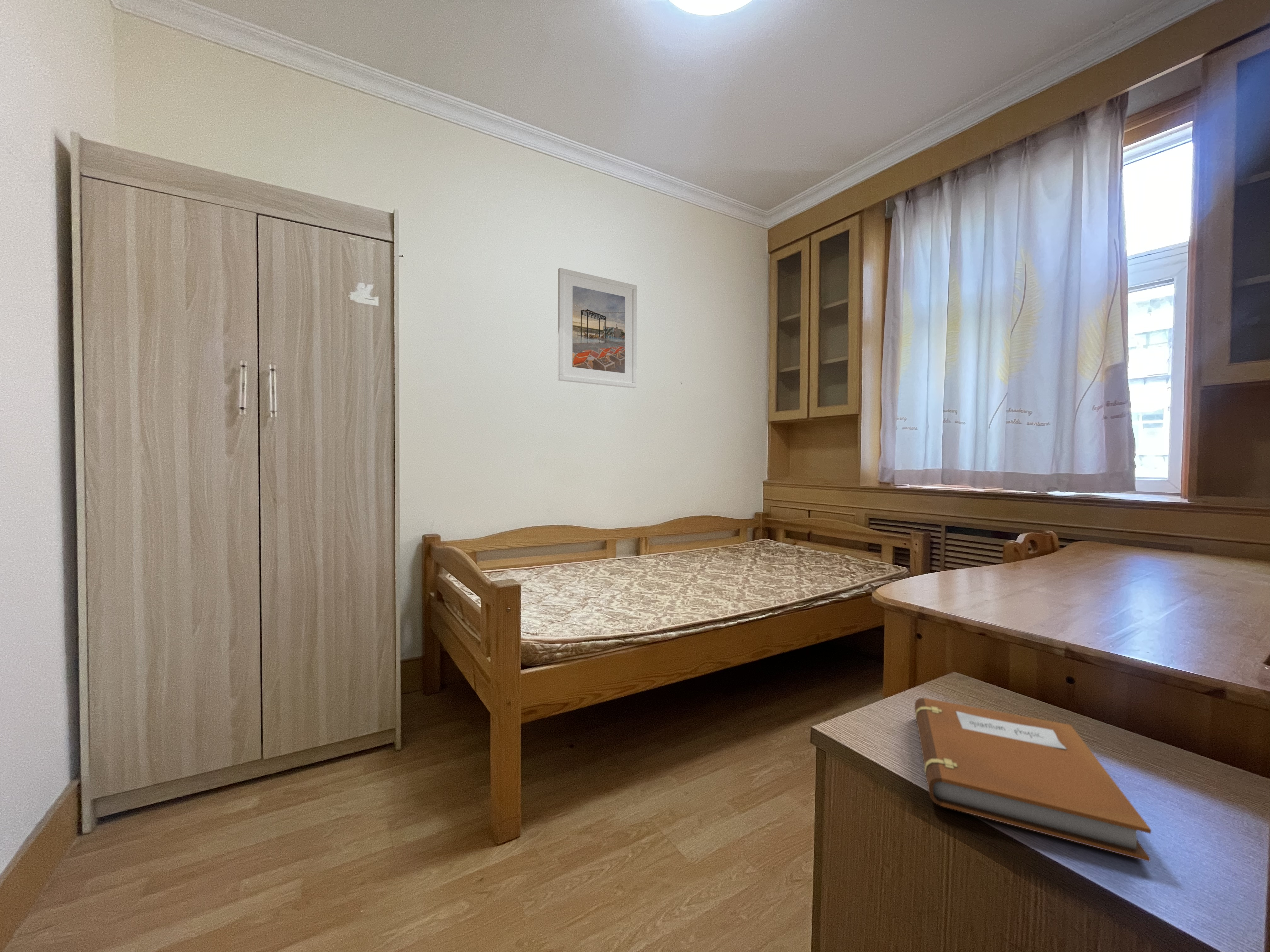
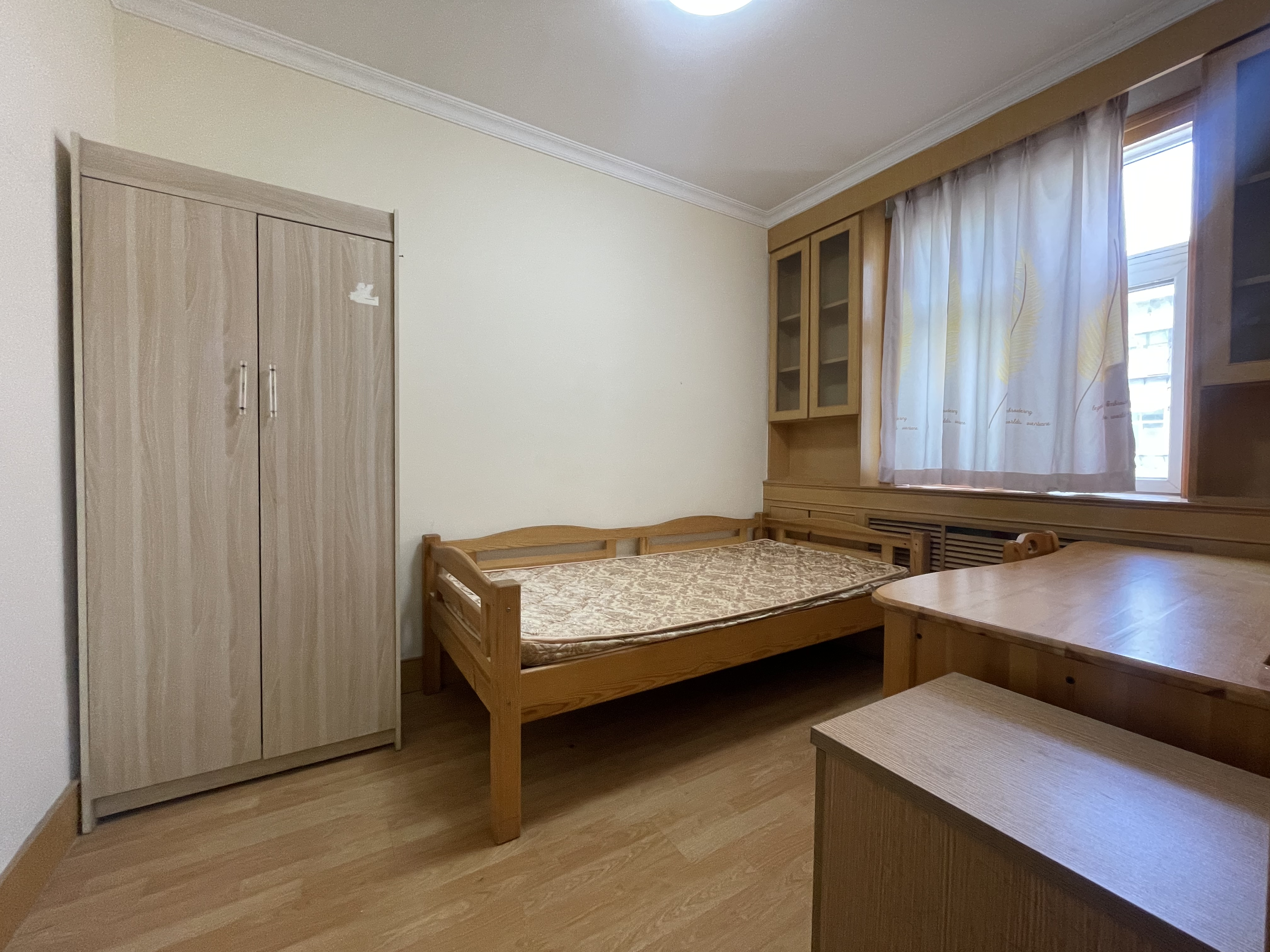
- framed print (599, 331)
- notebook (1004, 757)
